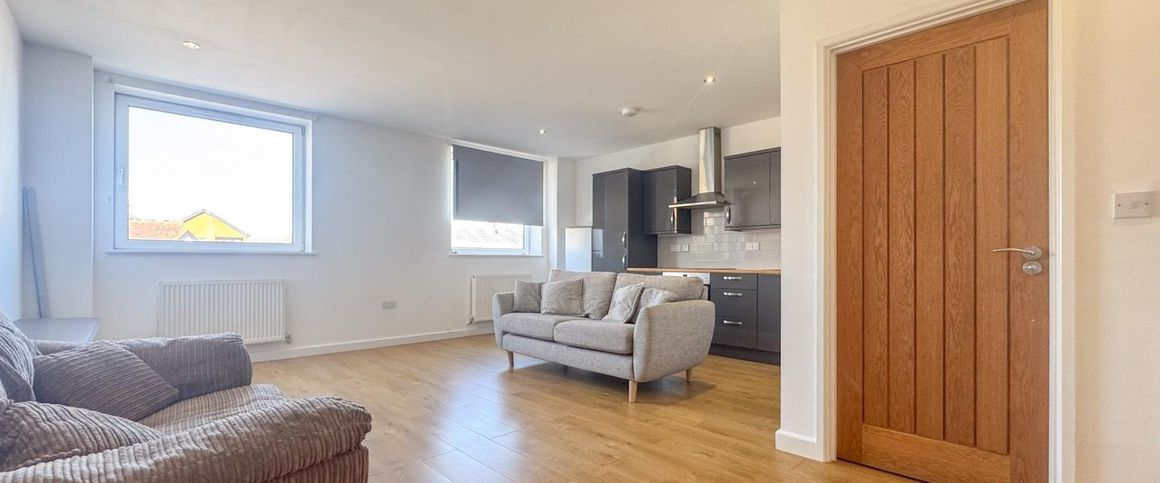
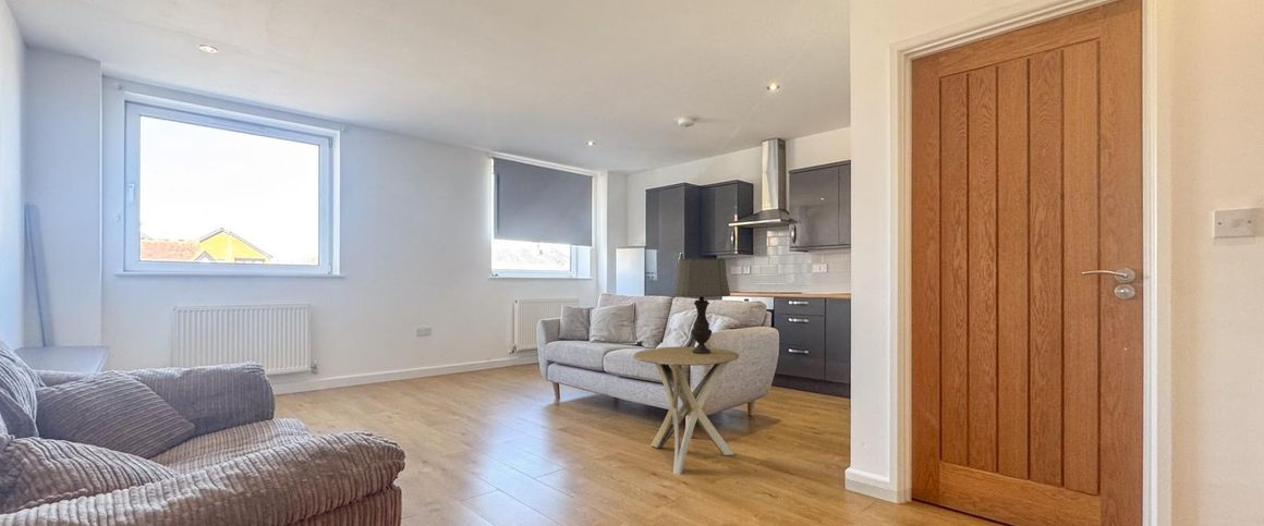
+ table lamp (701, 305)
+ side table (685, 404)
